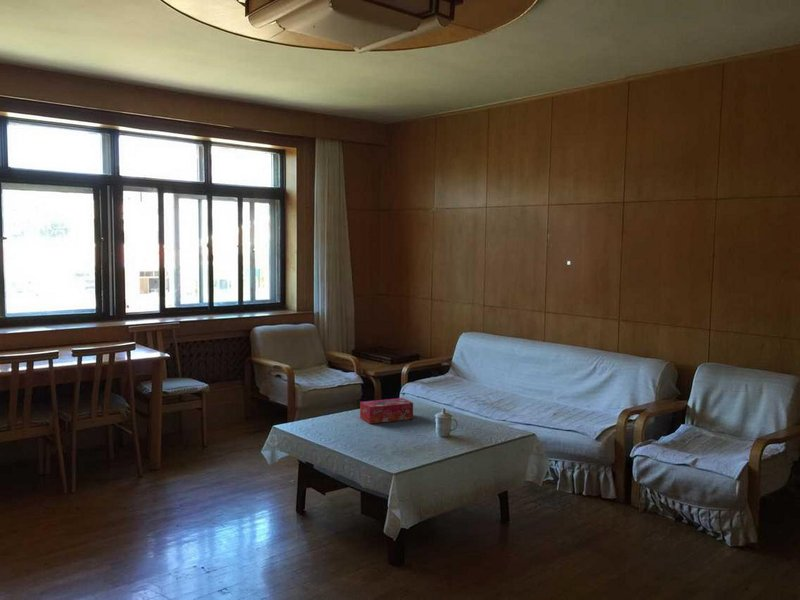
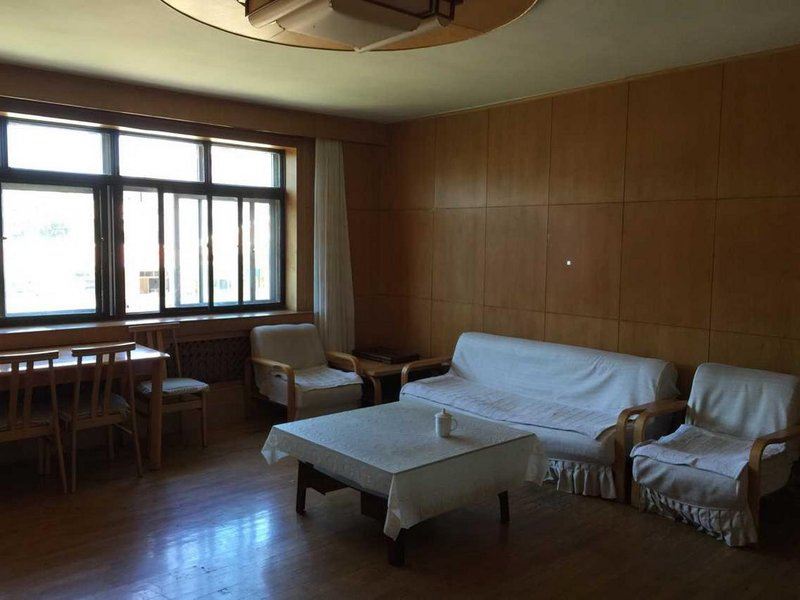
- tissue box (386, 410)
